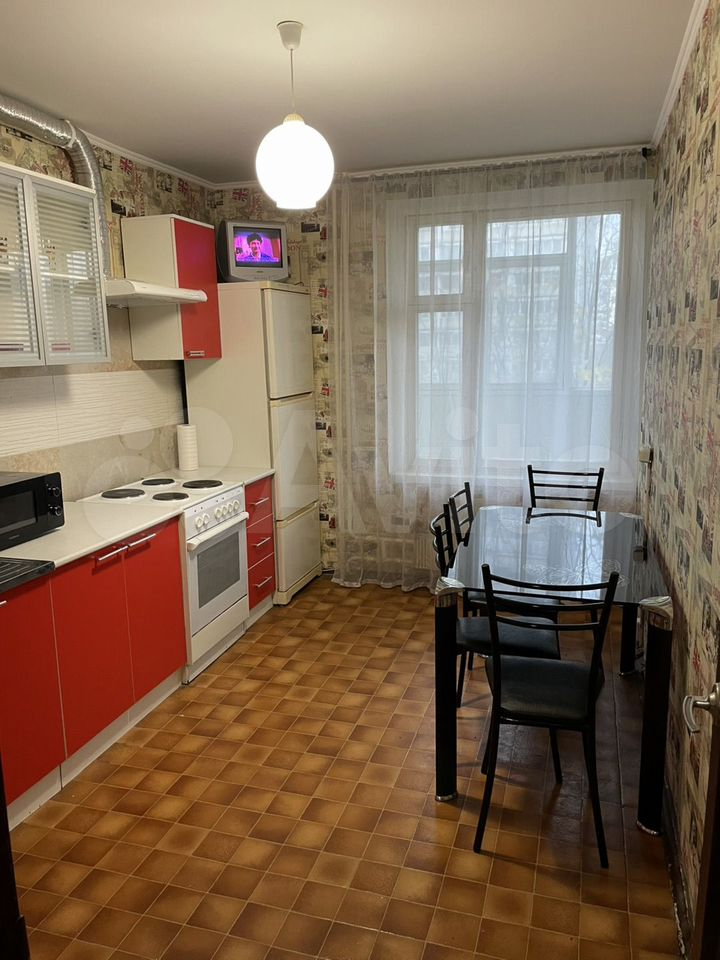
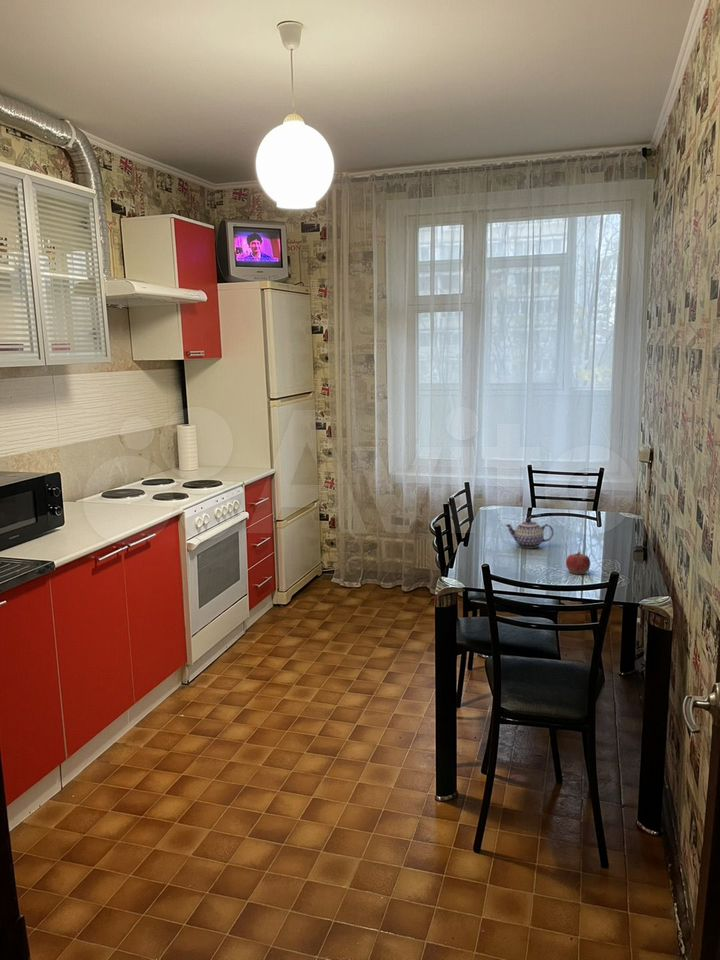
+ teapot (528, 532)
+ fruit (577, 561)
